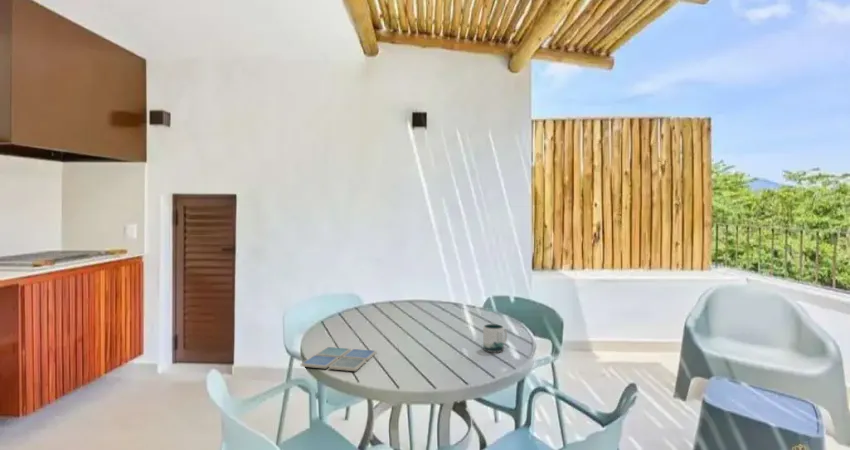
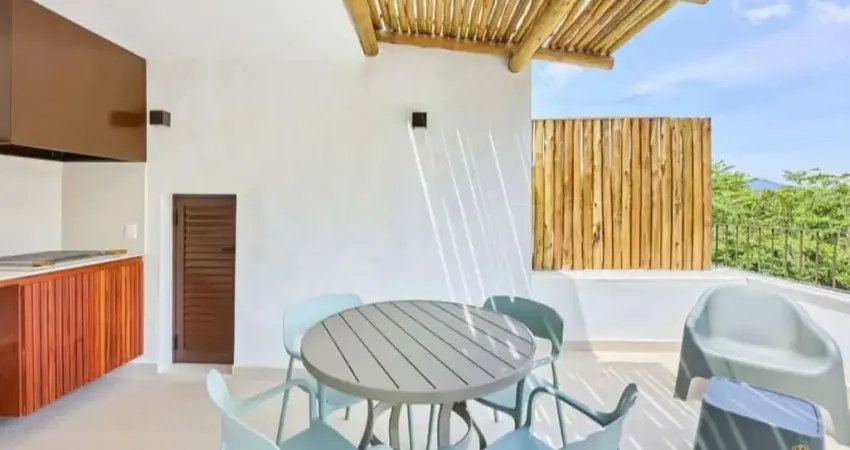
- drink coaster (340, 358)
- mug (496, 337)
